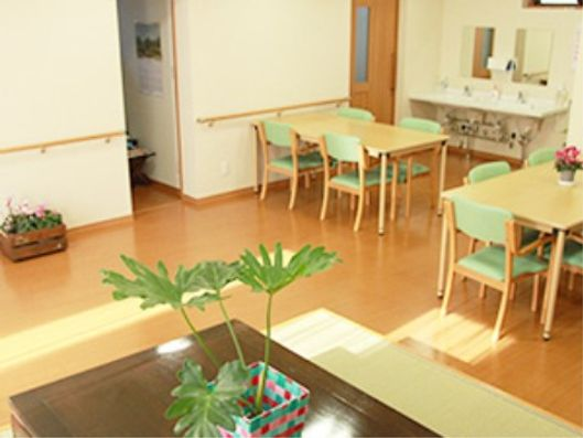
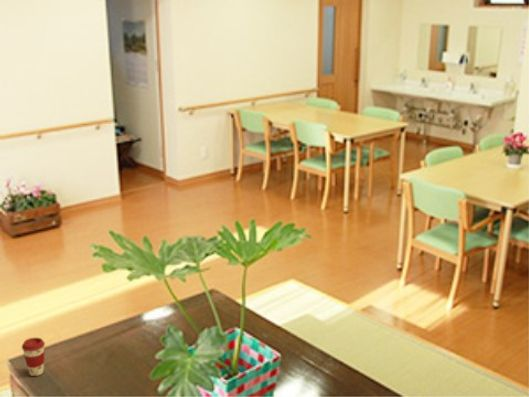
+ coffee cup (34, 357)
